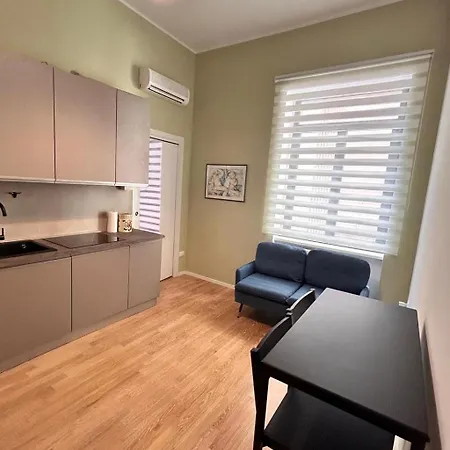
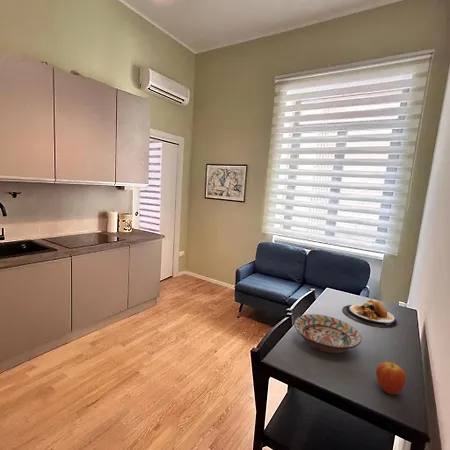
+ decorative bowl (325, 336)
+ fruit (390, 376)
+ plate (369, 308)
